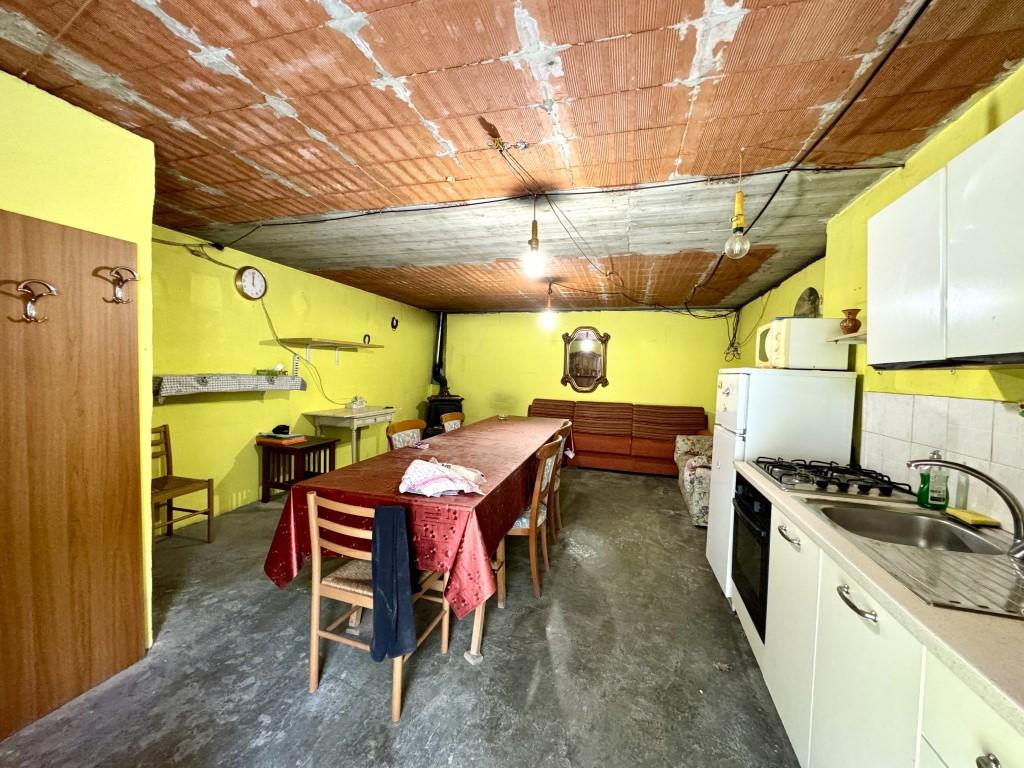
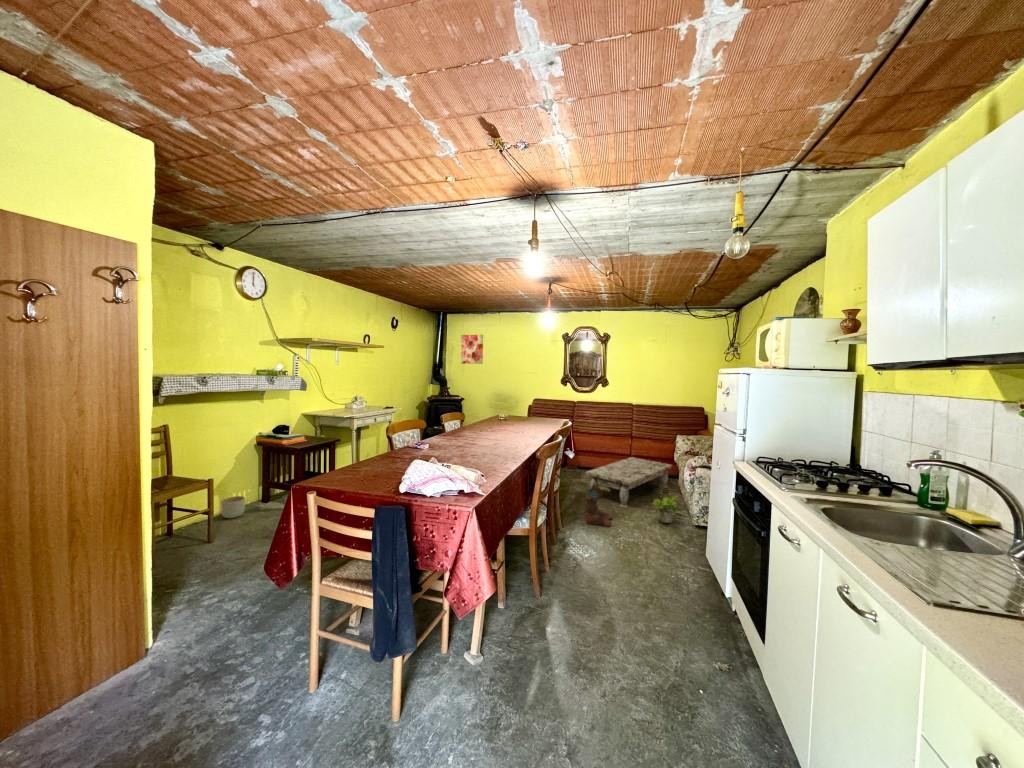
+ coffee table (630, 479)
+ planter (233, 507)
+ potted plant (666, 509)
+ wall art (471, 349)
+ boots (596, 502)
